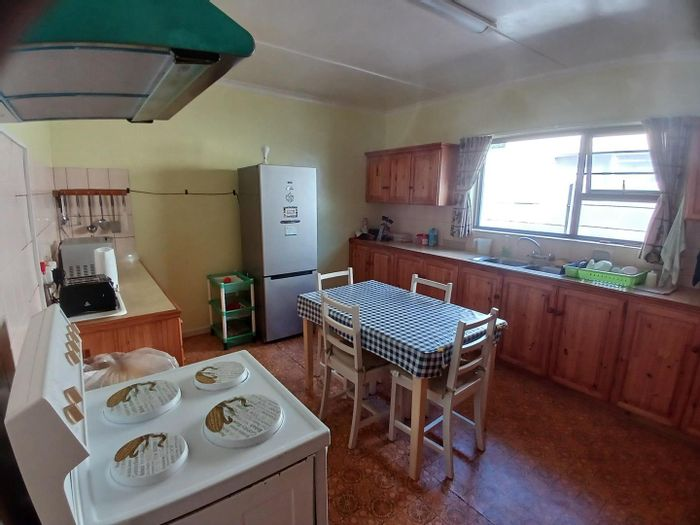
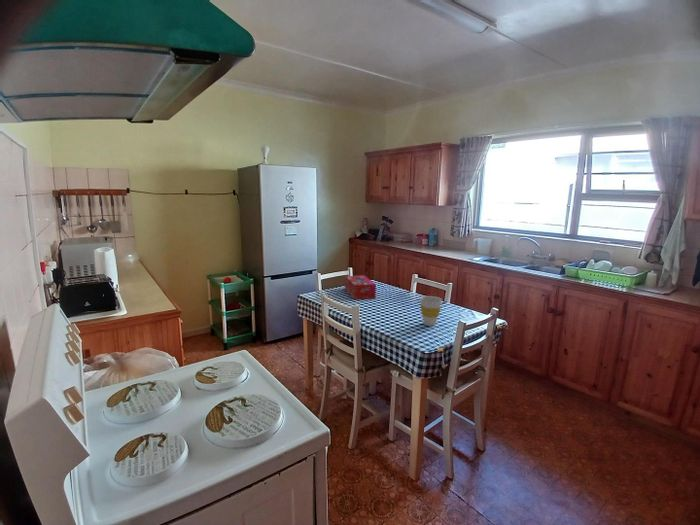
+ tissue box (359, 286)
+ cup (430, 311)
